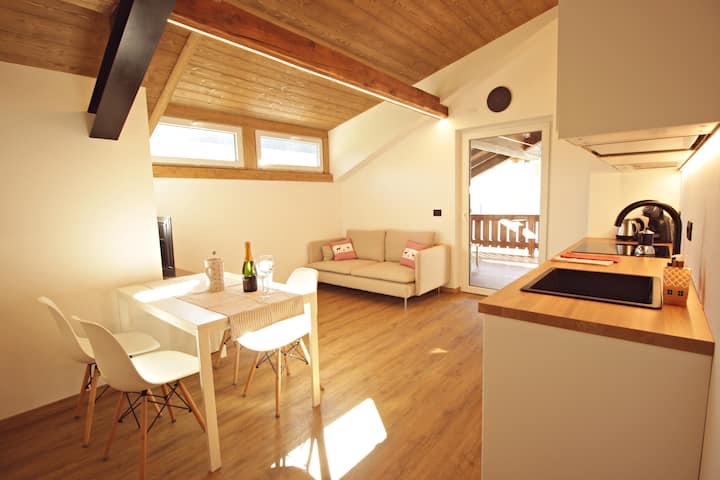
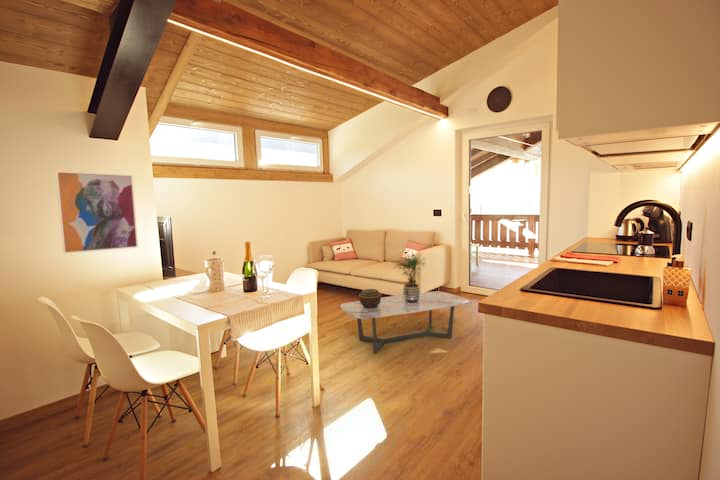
+ wall art (99, 212)
+ coffee table (405, 313)
+ potted plant (410, 277)
+ decorative container (370, 298)
